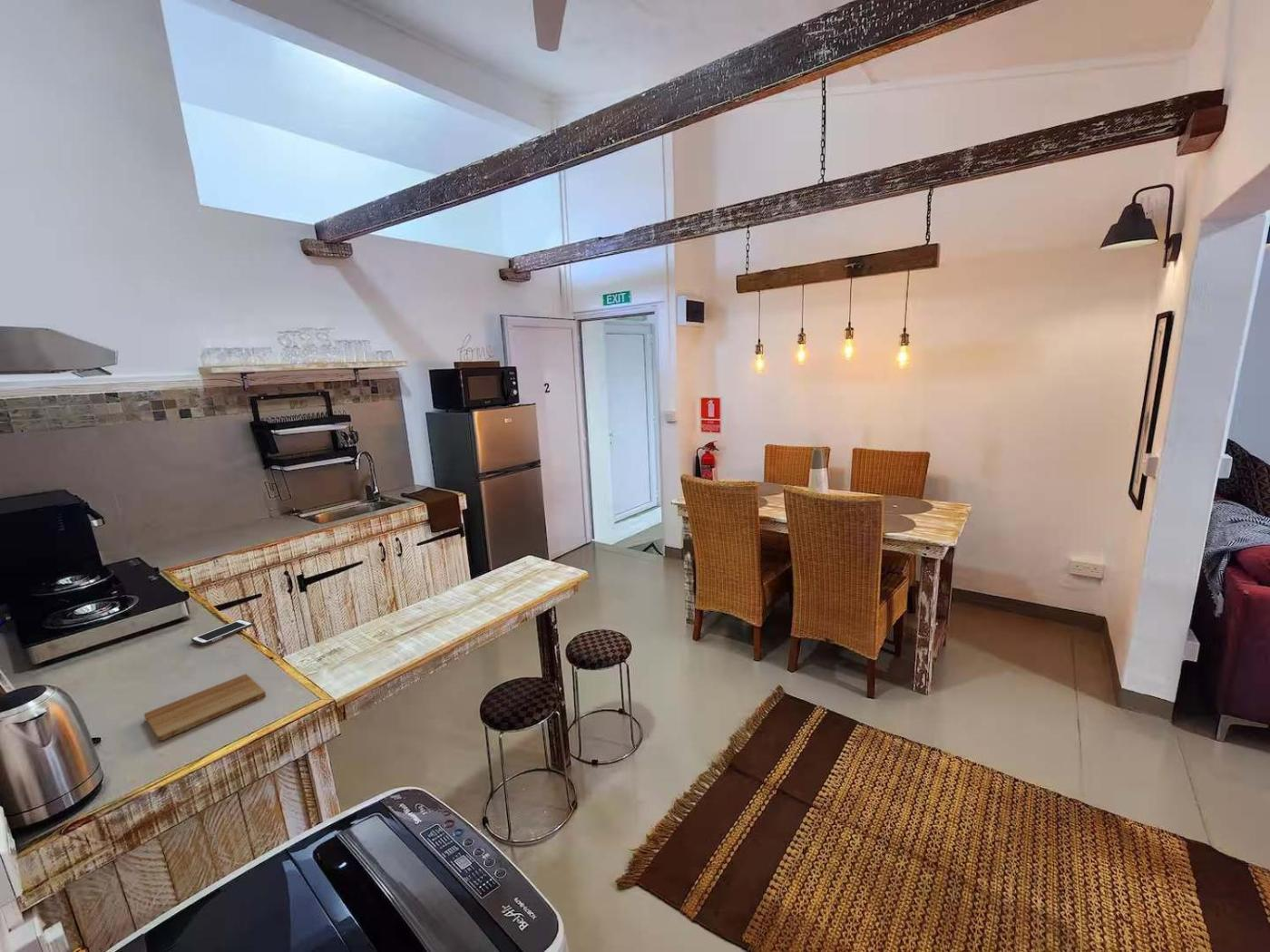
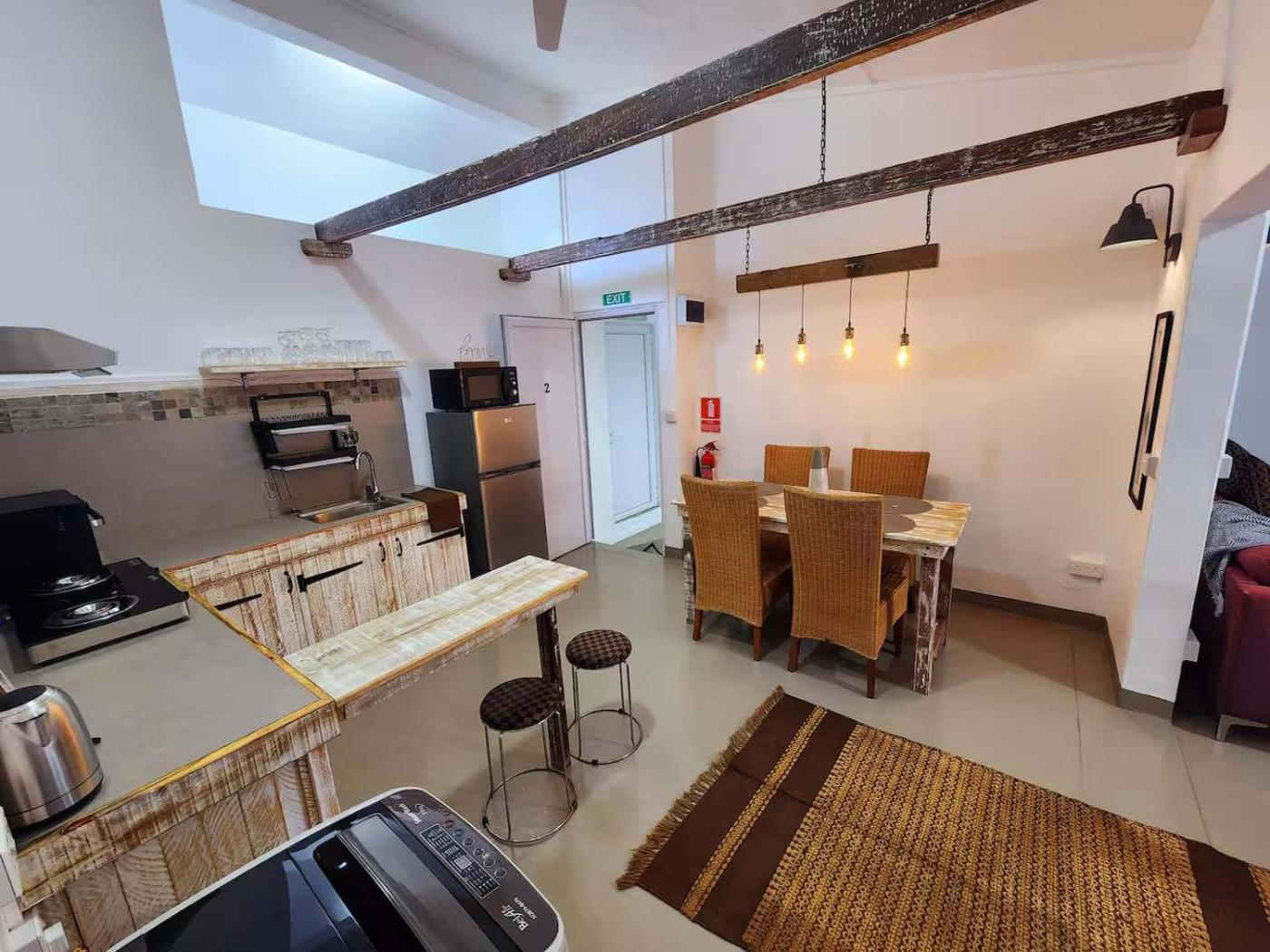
- cutting board (206, 704)
- cell phone (222, 631)
